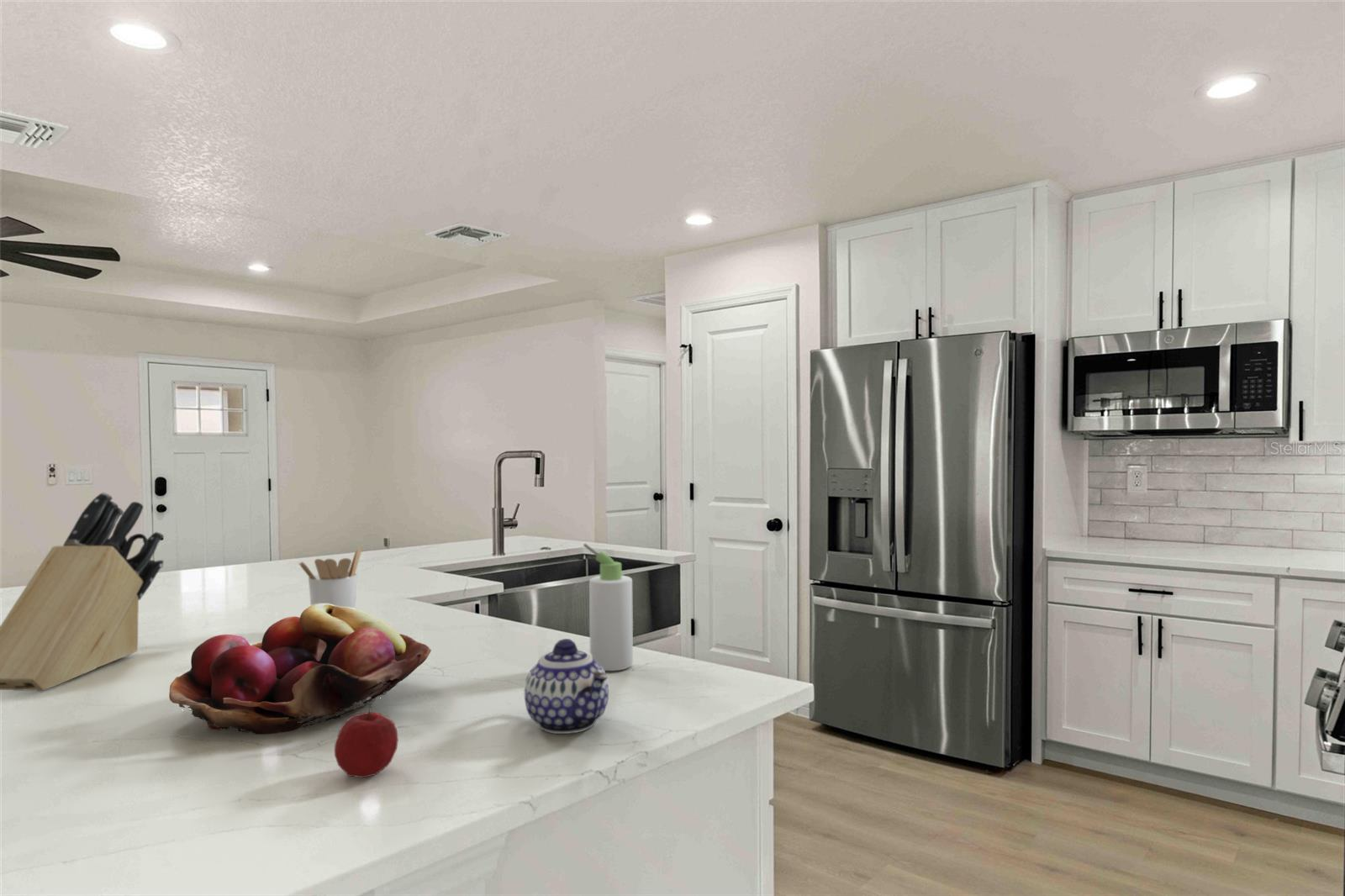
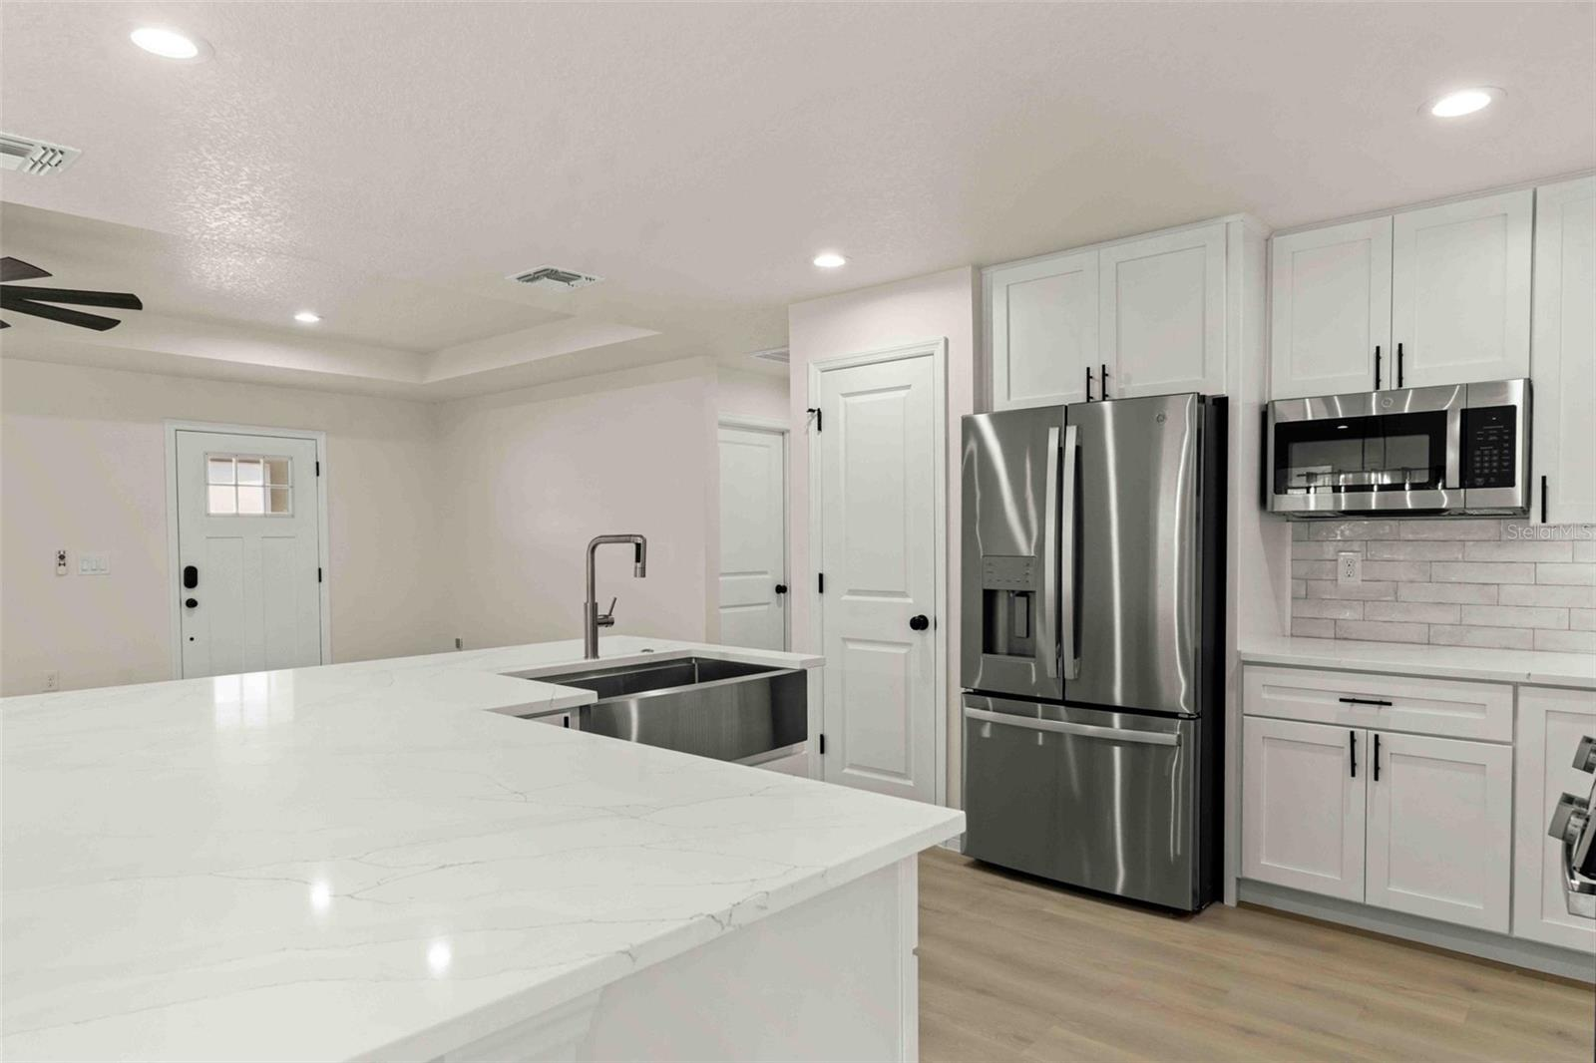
- knife block (78, 581)
- fruit basket (310, 659)
- teapot (567, 682)
- bottle (607, 604)
- utensil holder (333, 592)
- apple (366, 739)
